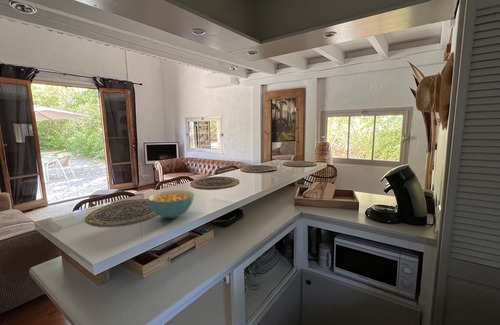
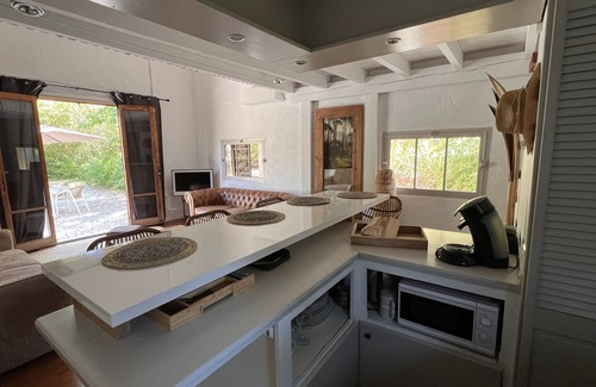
- cereal bowl (171, 205)
